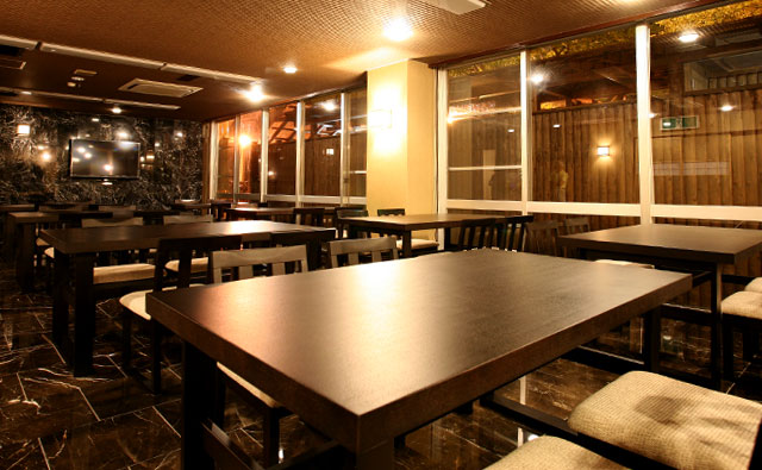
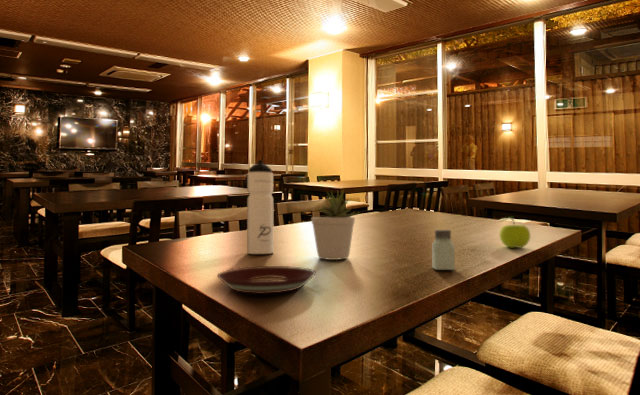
+ plate (267, 280)
+ water bottle (260, 206)
+ potted plant (335, 223)
+ saltshaker (443, 249)
+ fruit (510, 232)
